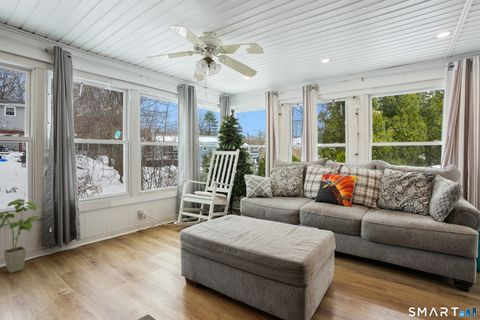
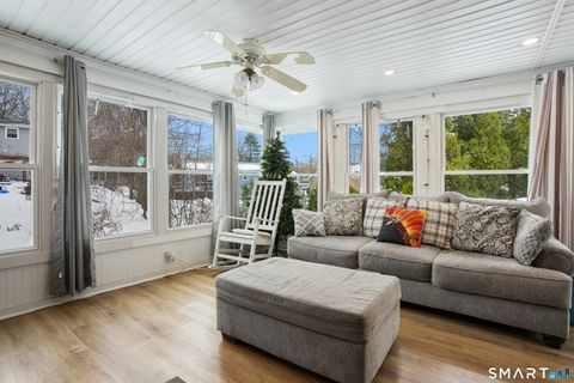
- house plant (19, 233)
